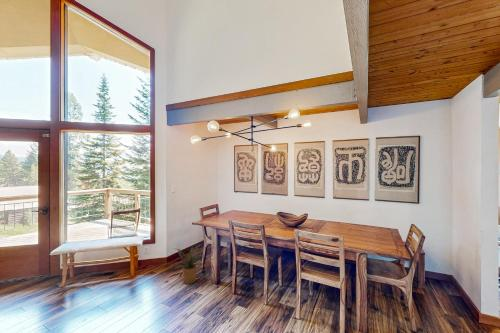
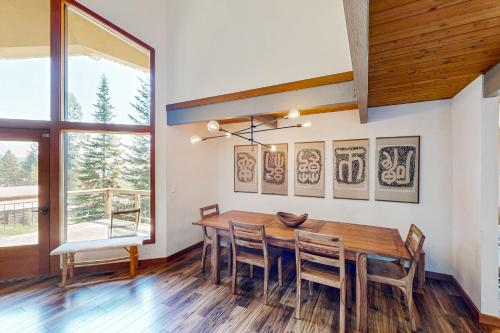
- house plant (190, 261)
